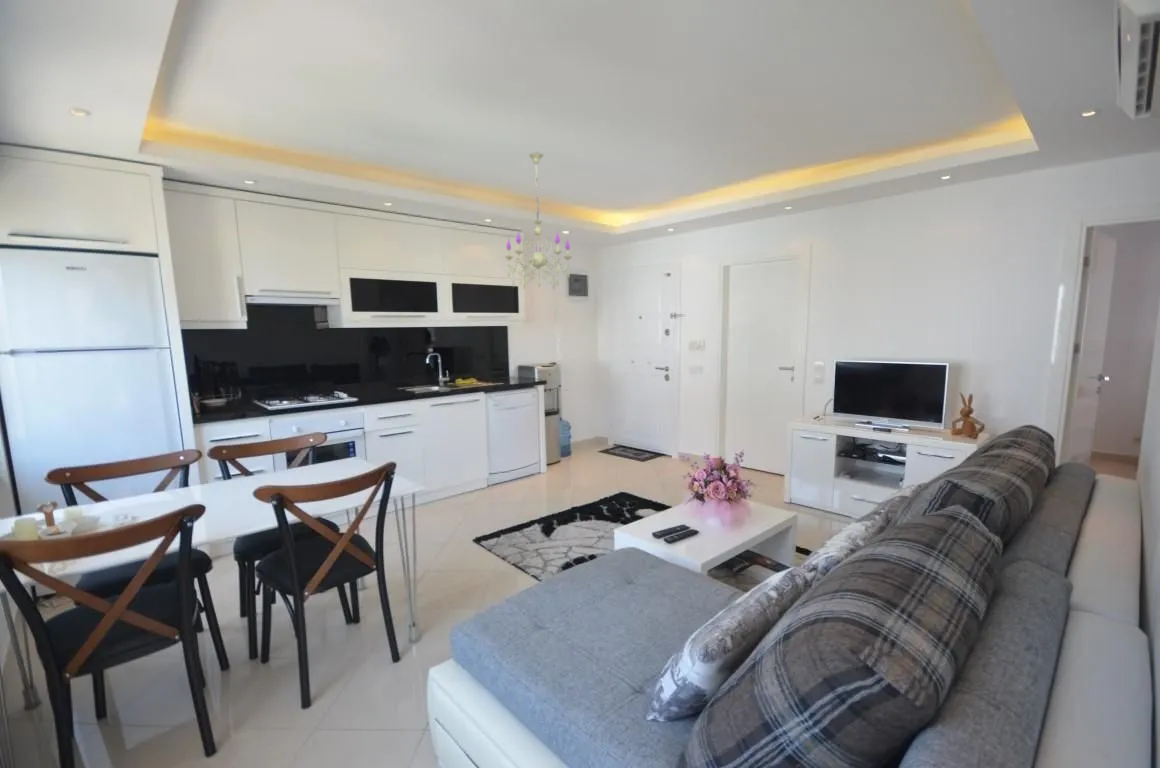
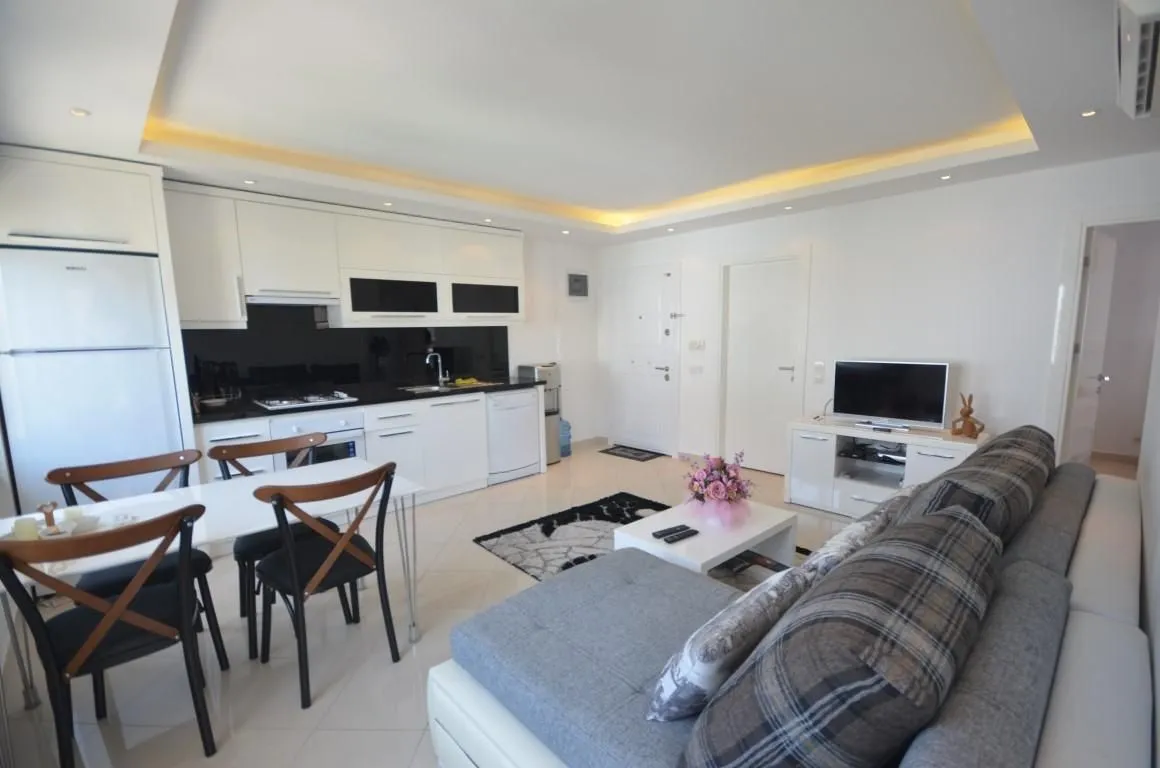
- chandelier (537, 222)
